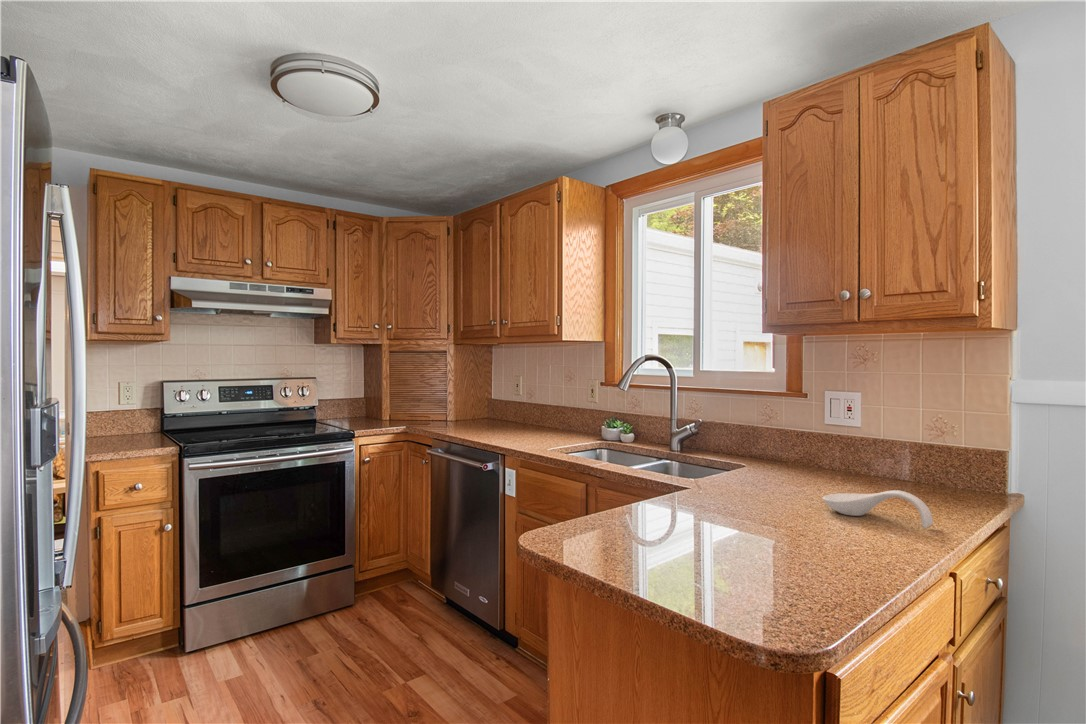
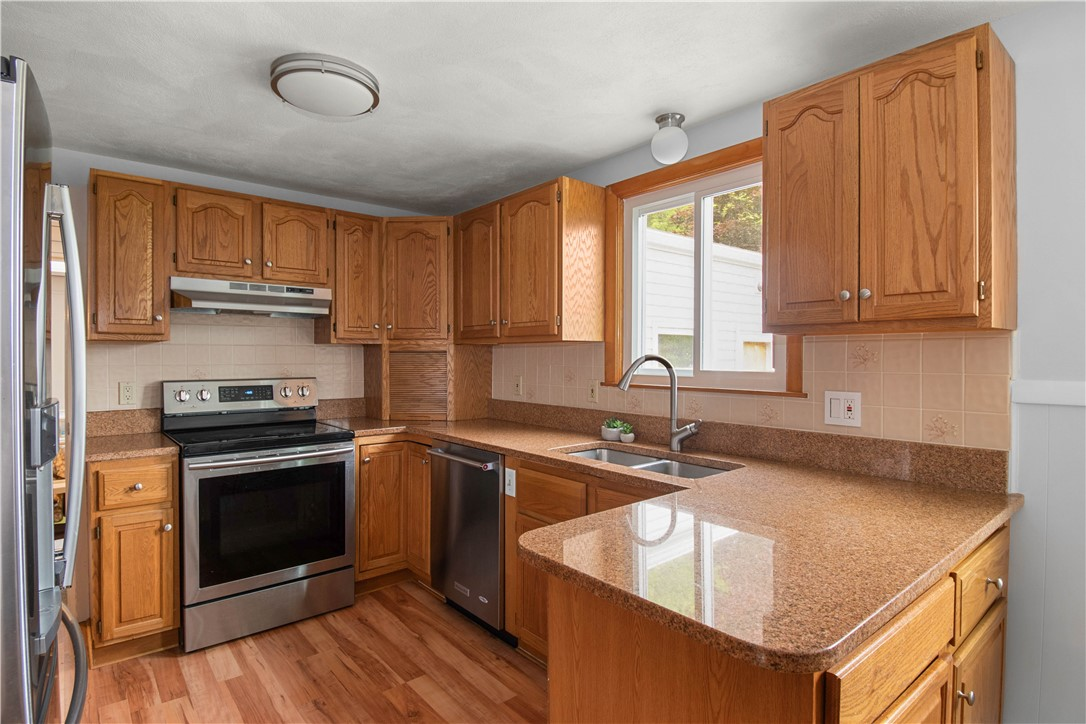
- spoon rest (874, 502)
